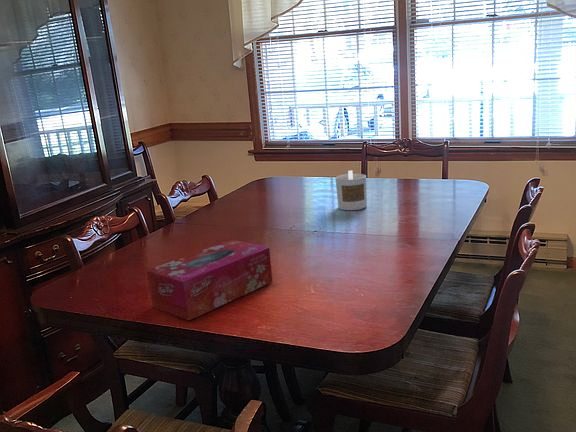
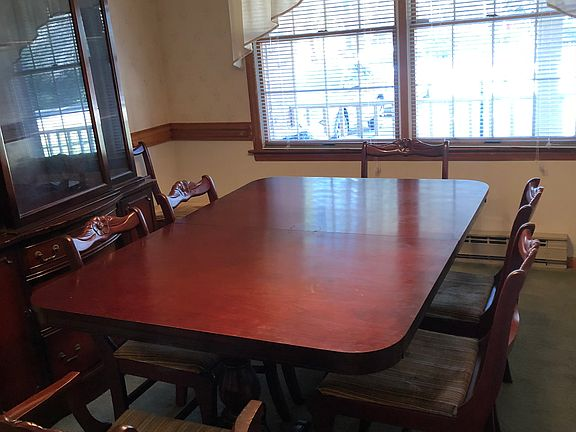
- candle (351, 188)
- tissue box (212, 276)
